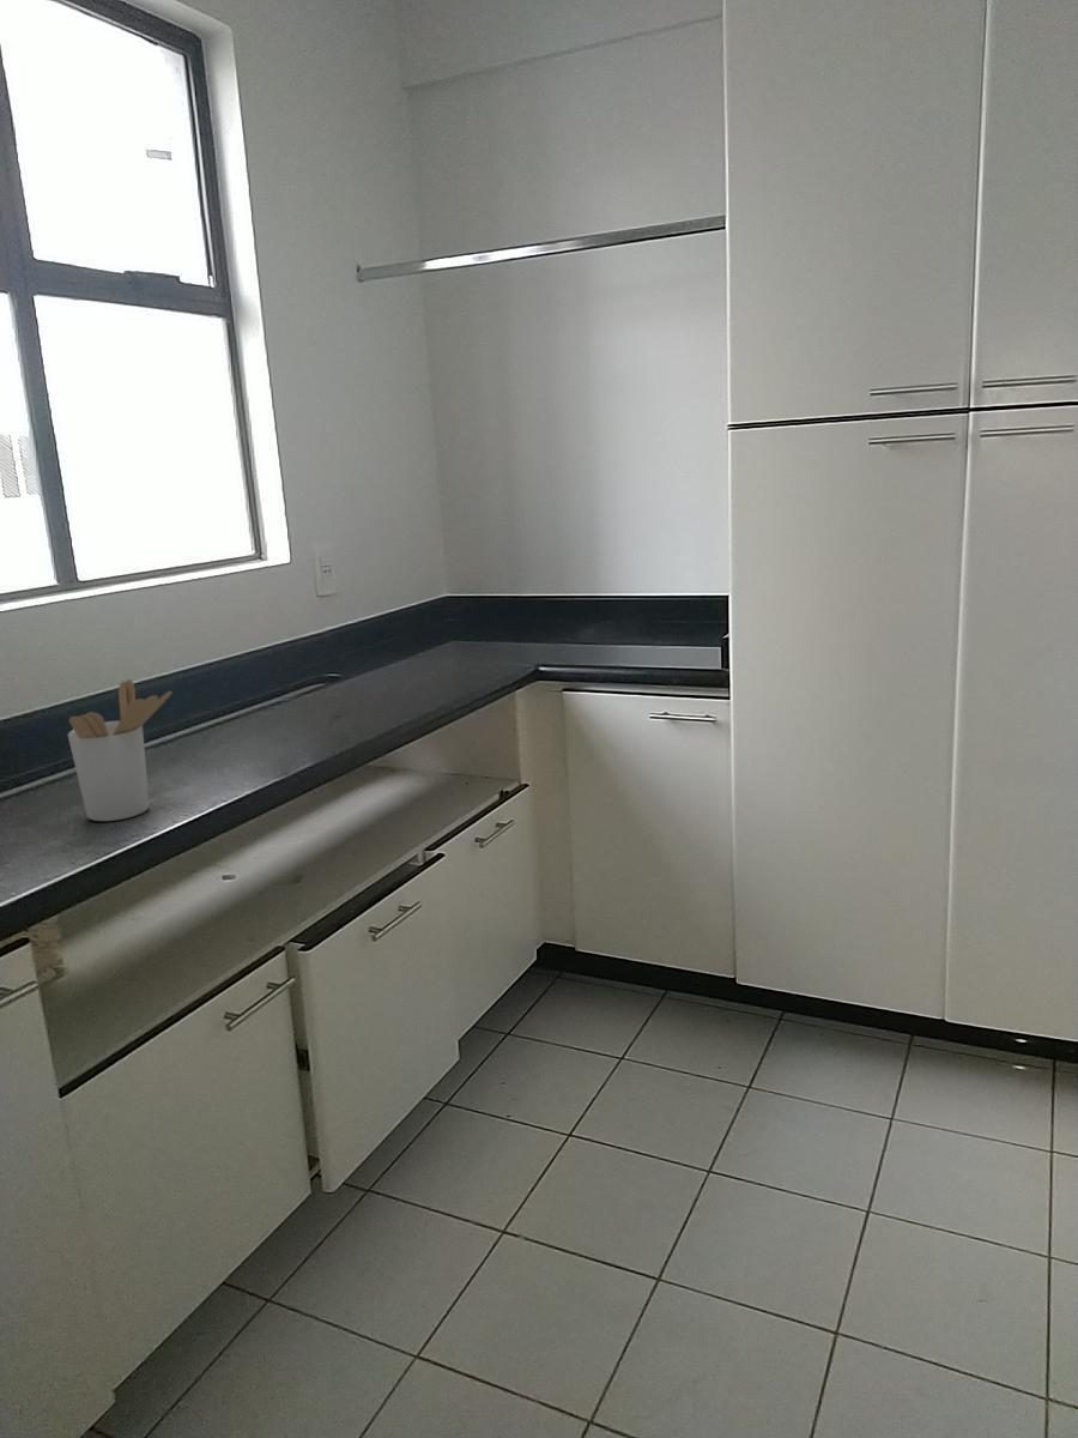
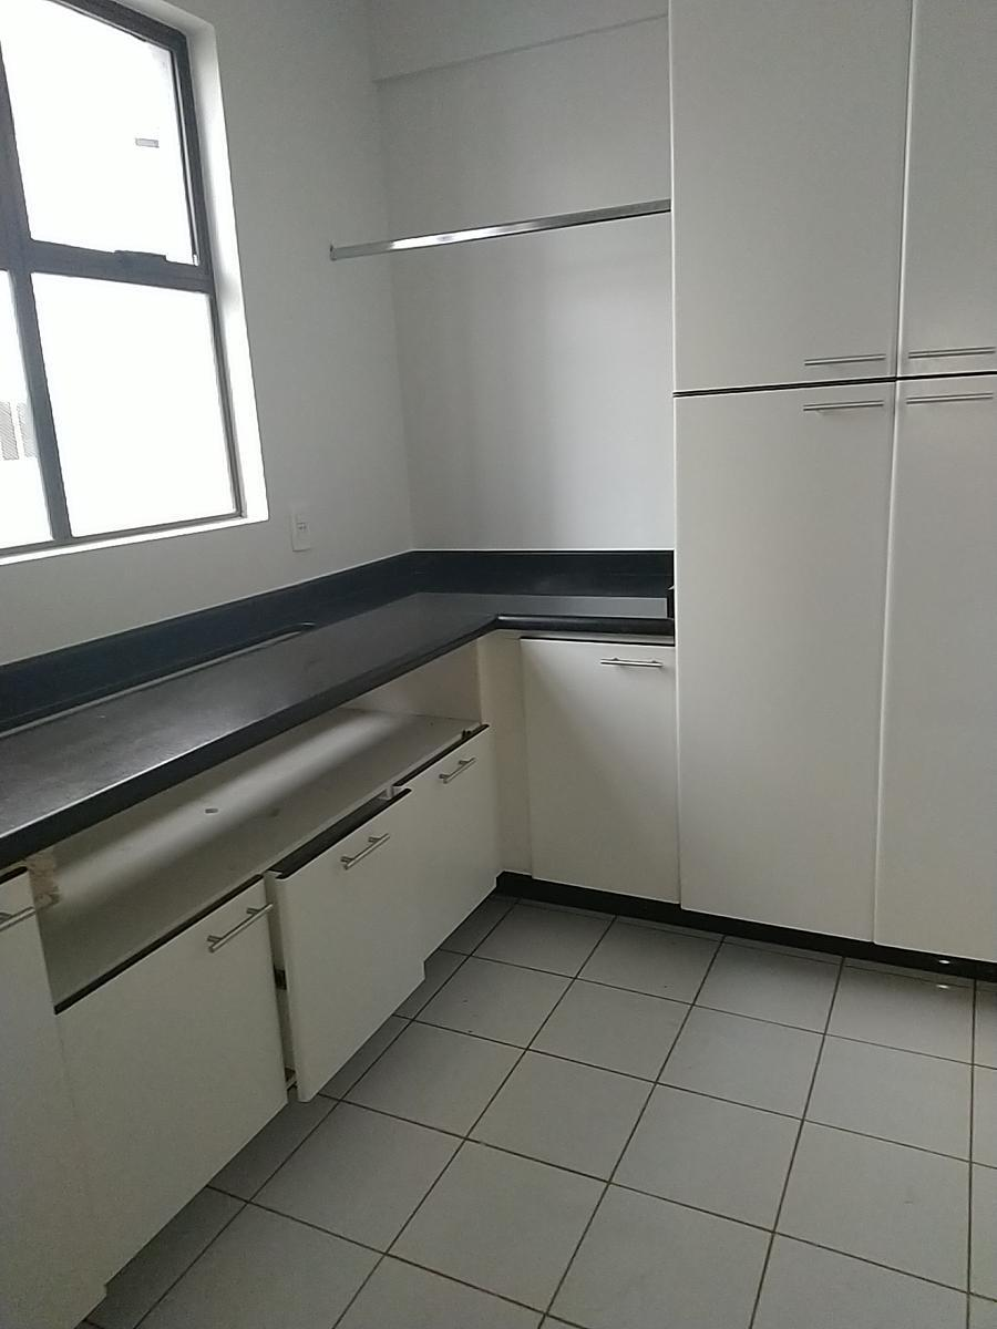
- utensil holder (123, 750)
